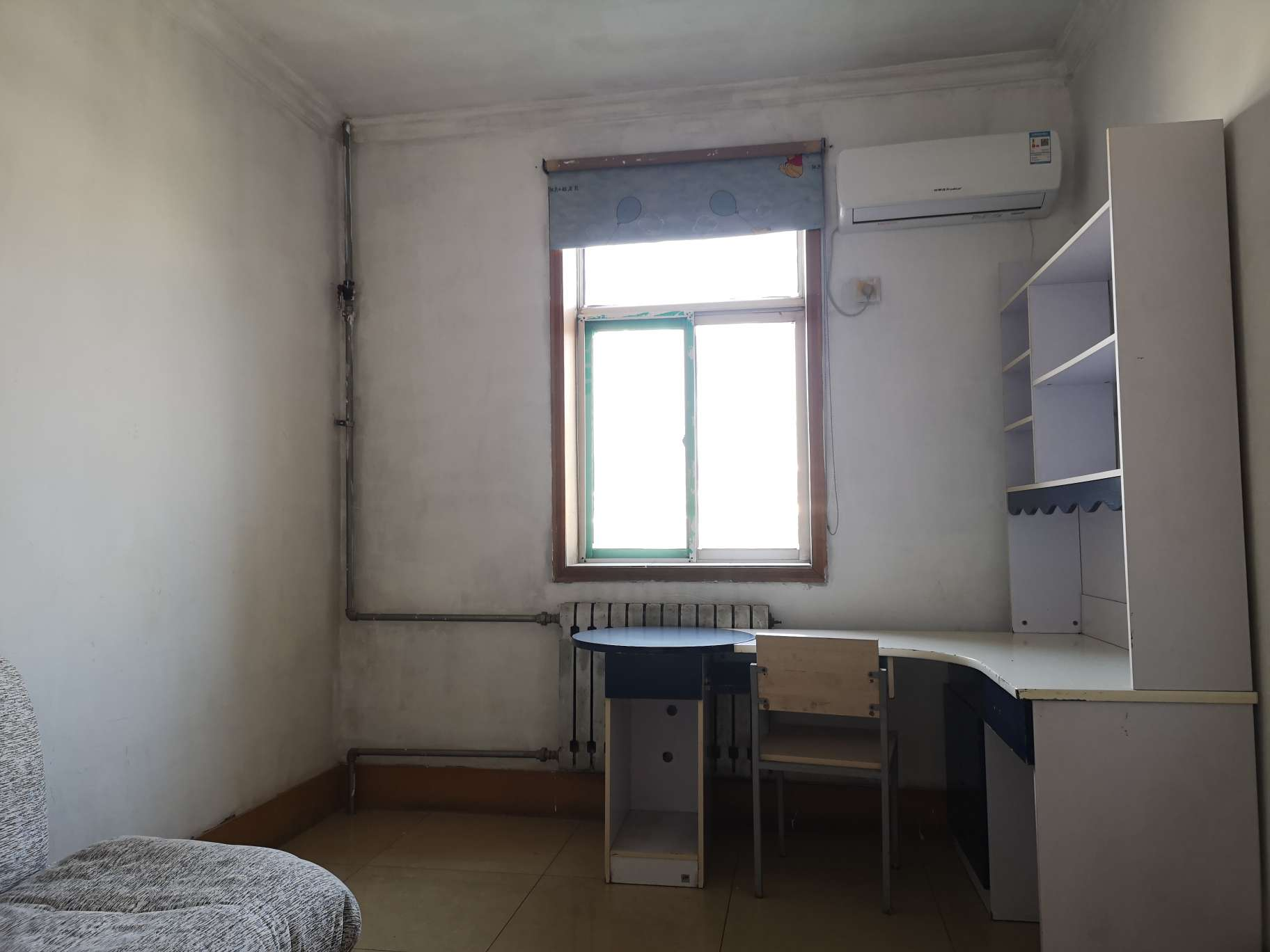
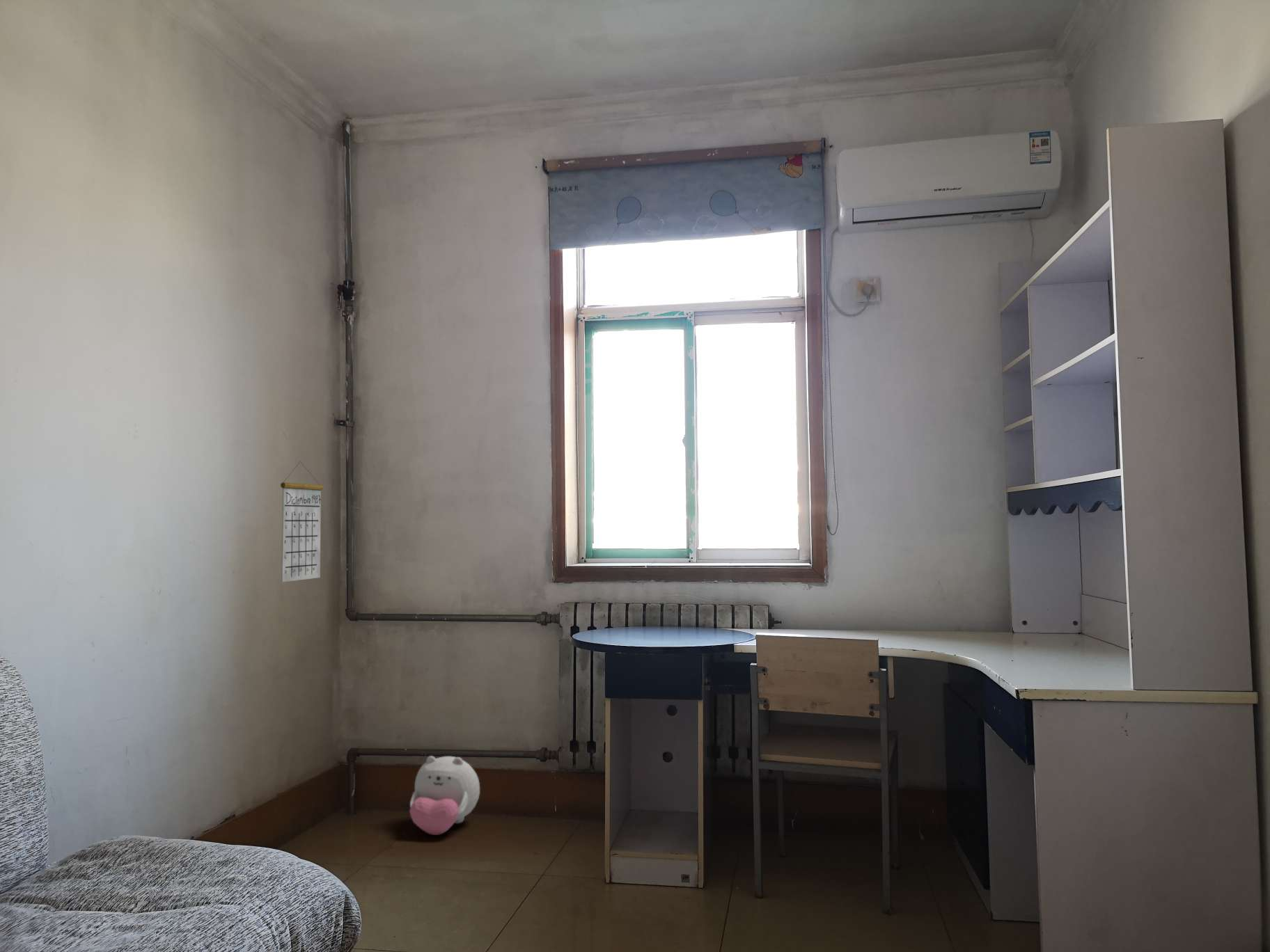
+ calendar (301, 520)
+ plush toy (444, 791)
